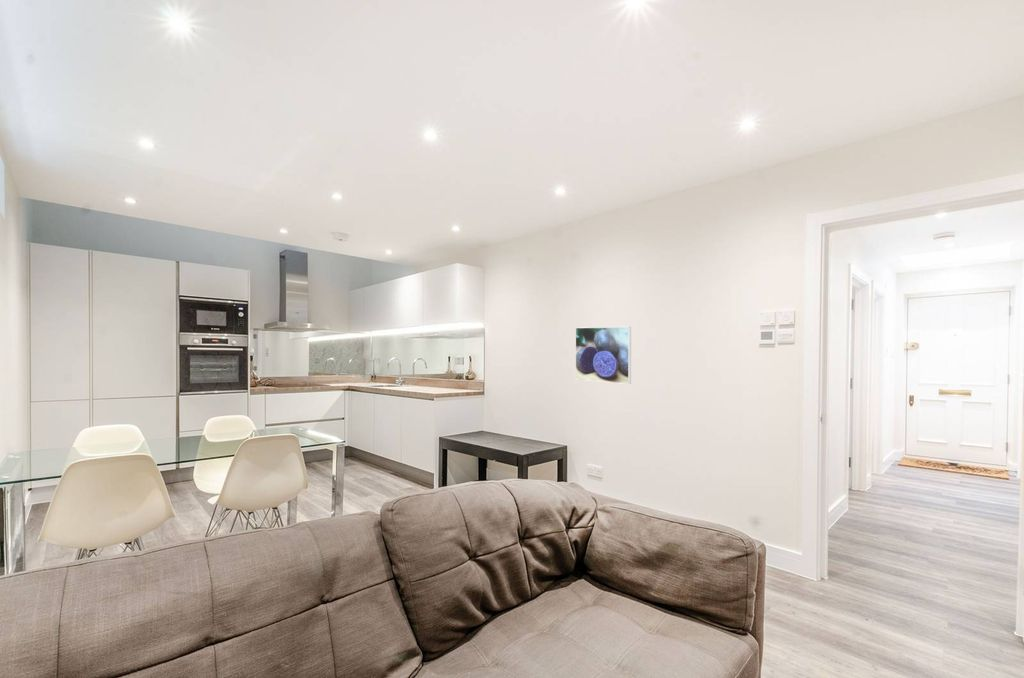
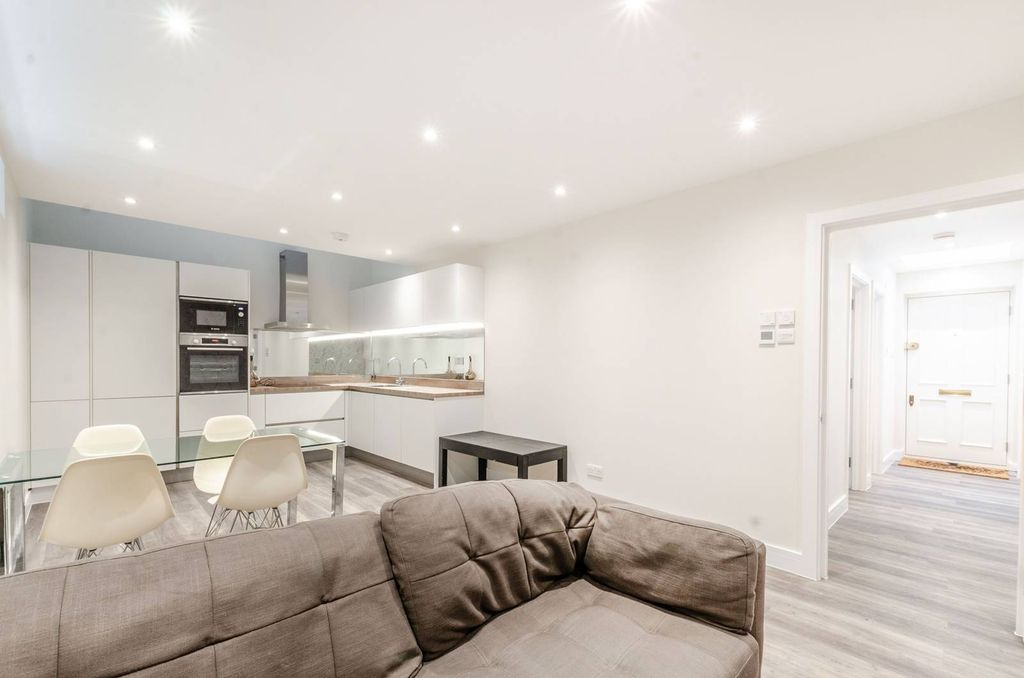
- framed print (601, 354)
